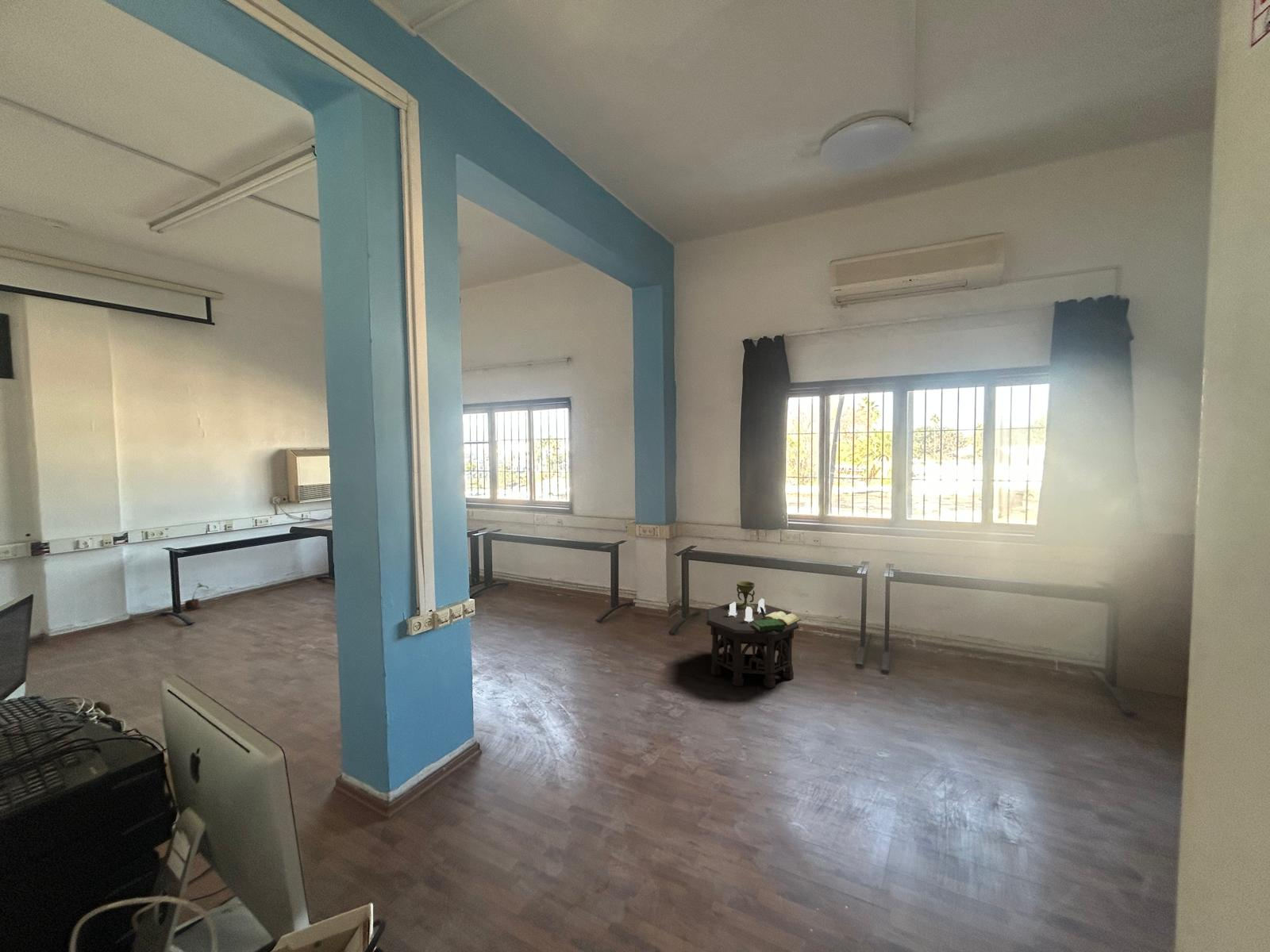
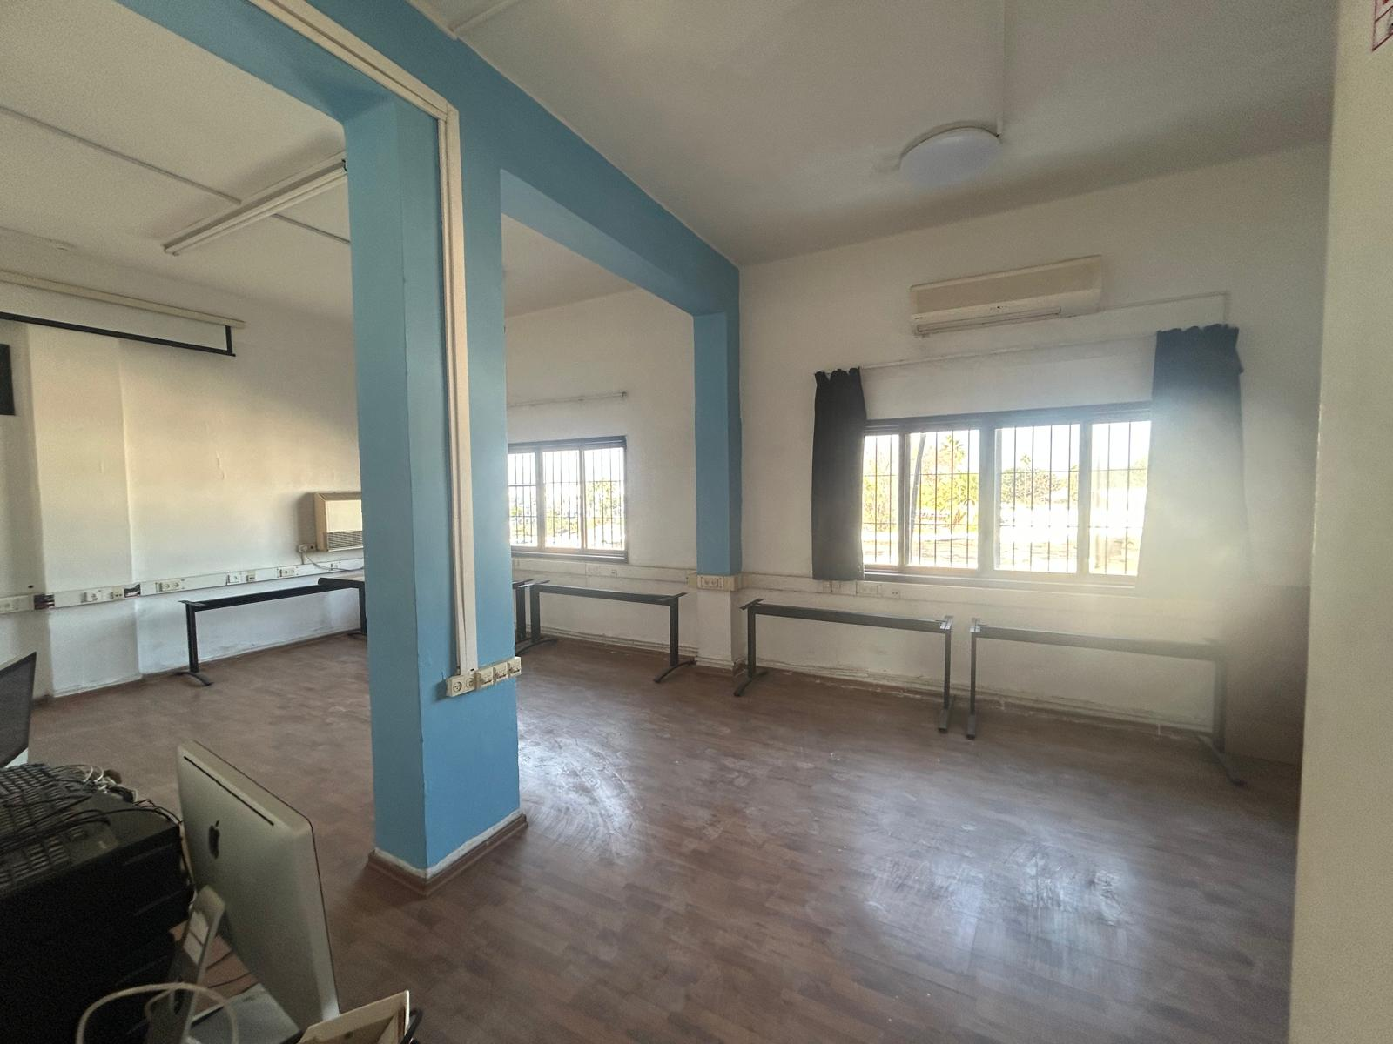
- potted plant (194, 593)
- side table (751, 630)
